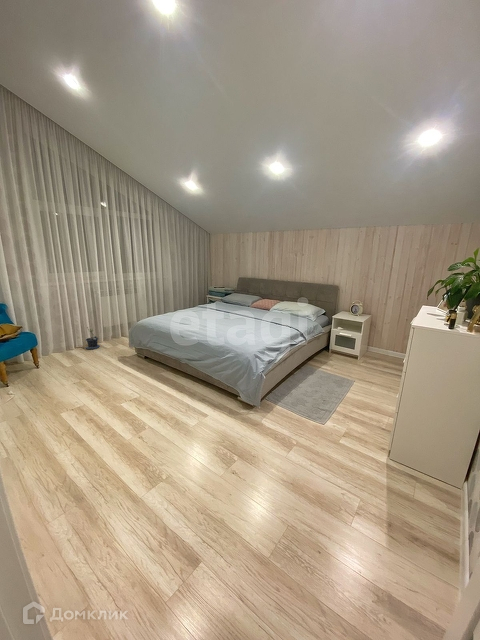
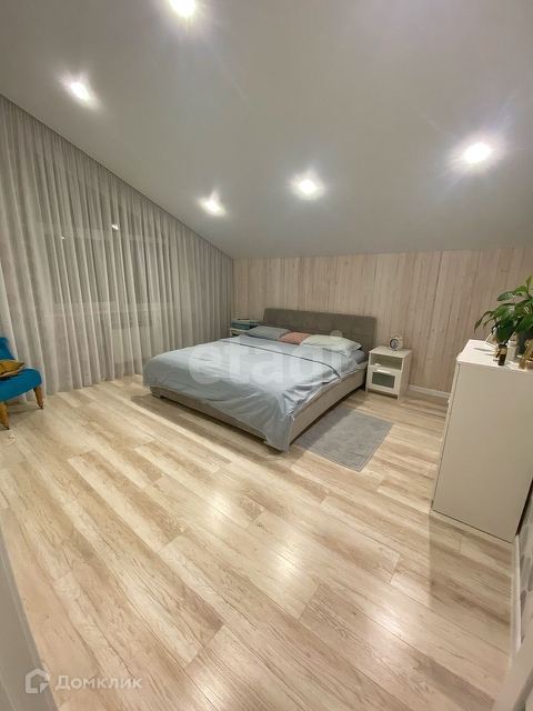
- potted plant (91, 337)
